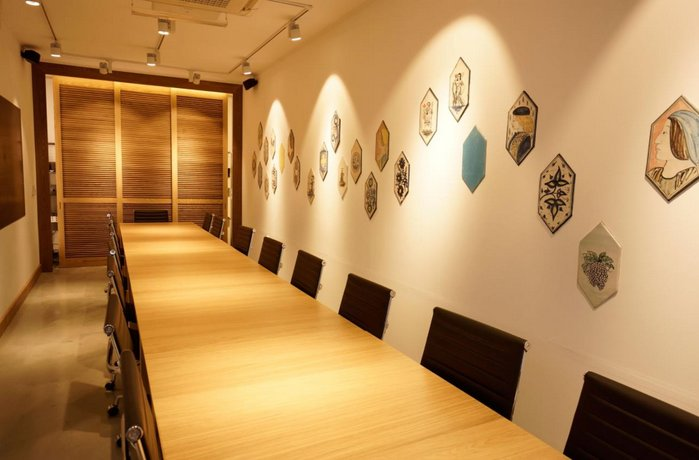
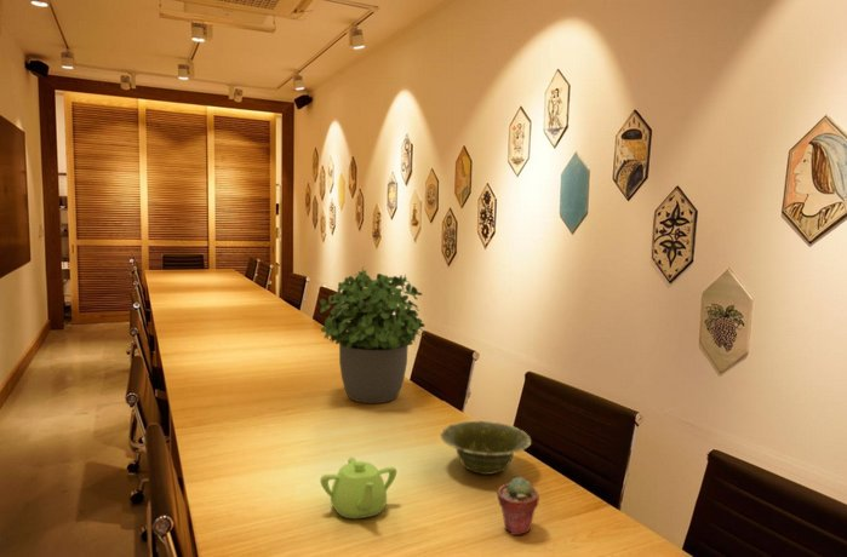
+ potted succulent (517, 501)
+ teapot (359, 486)
+ dish (485, 452)
+ potted plant (372, 332)
